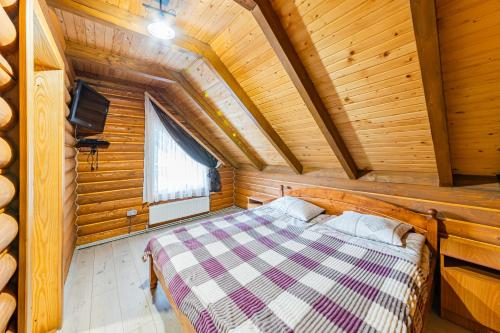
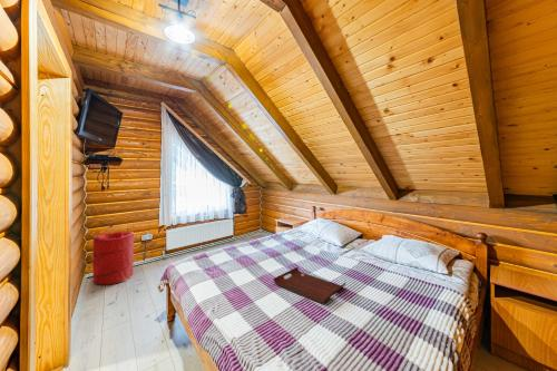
+ laundry hamper (114, 255)
+ serving tray (309, 283)
